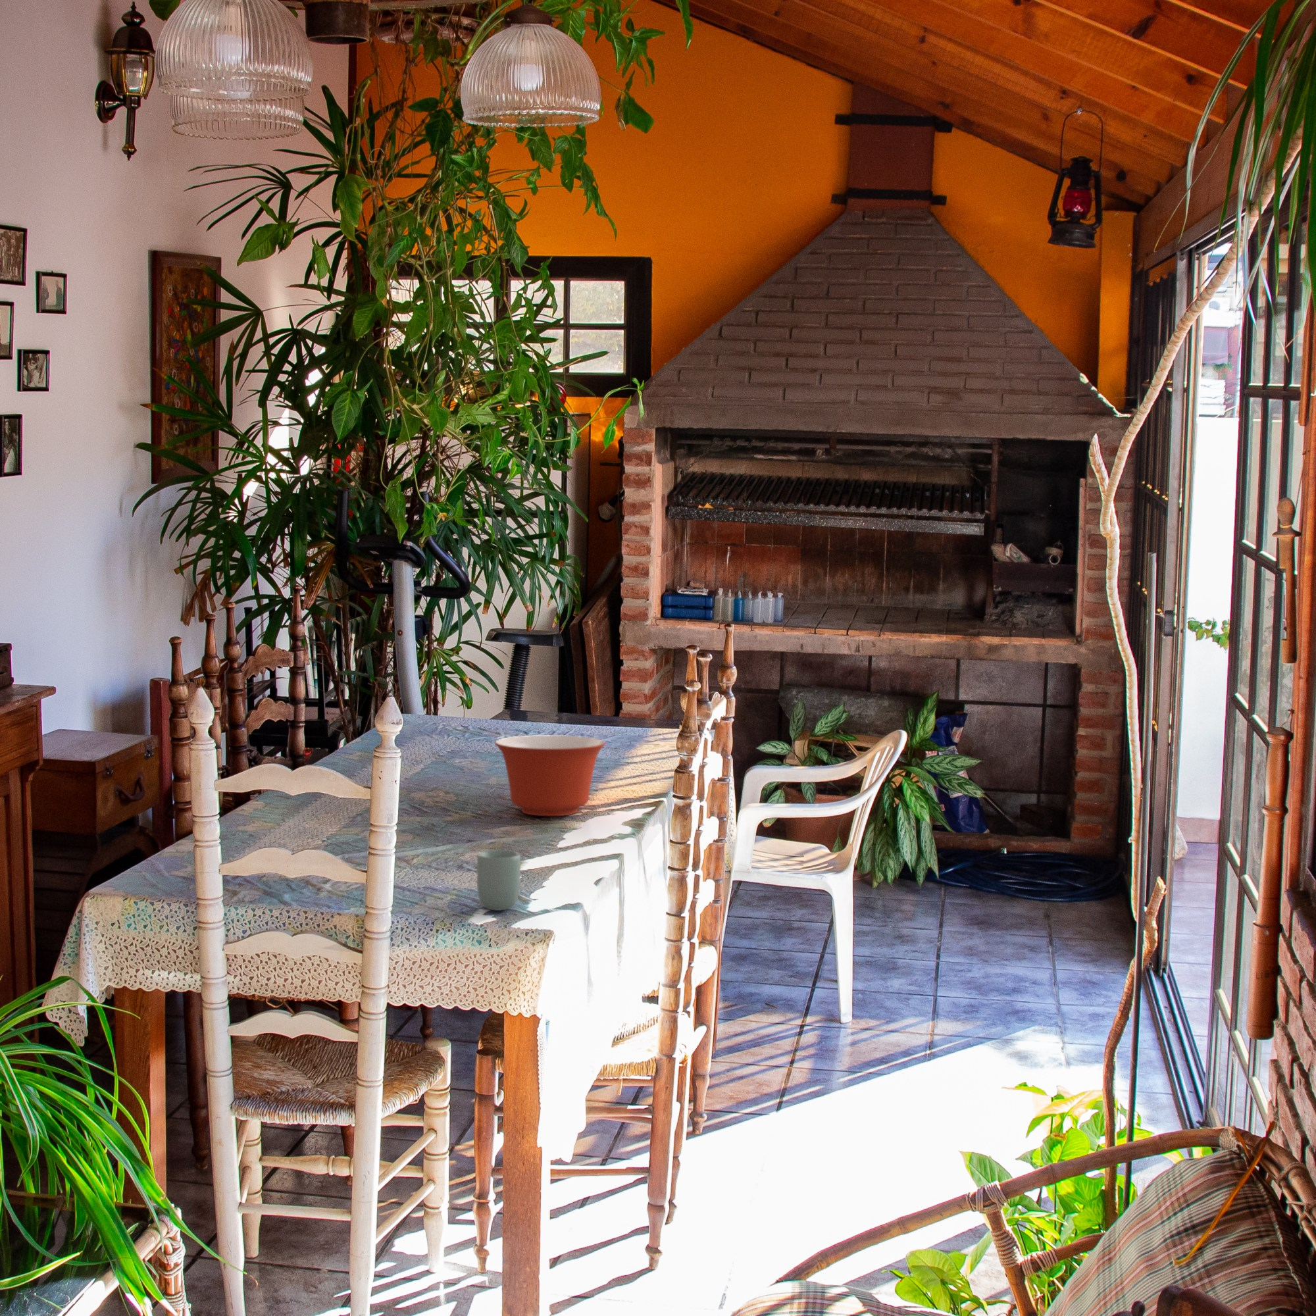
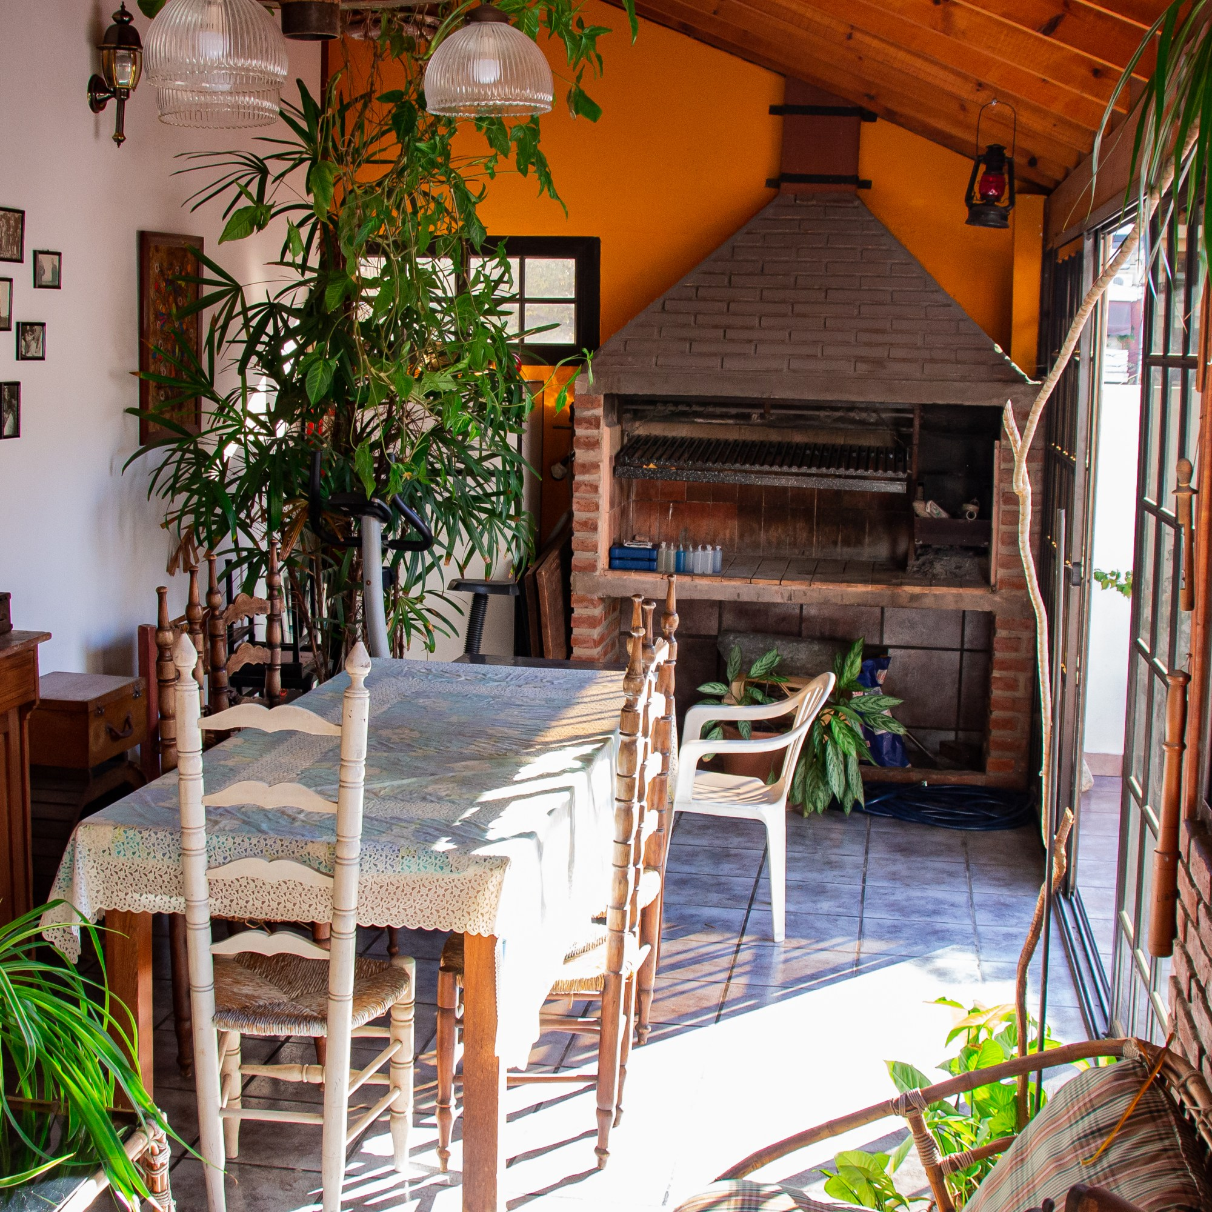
- mixing bowl (550, 776)
- cup (498, 881)
